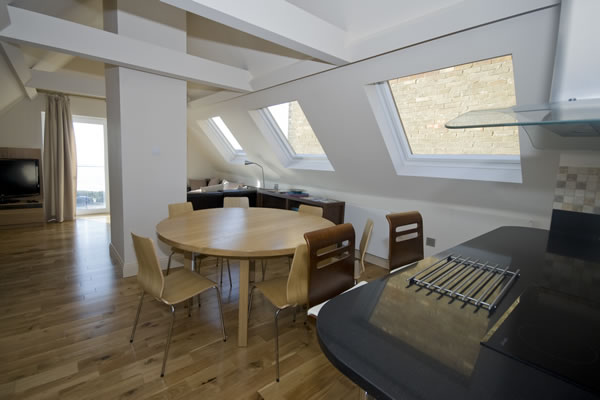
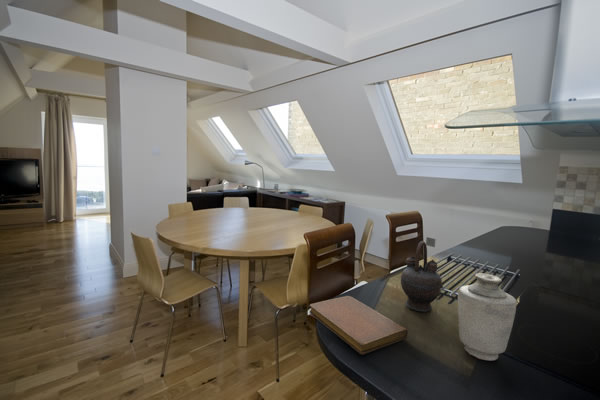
+ notebook (354, 319)
+ vase (484, 314)
+ teapot (423, 273)
